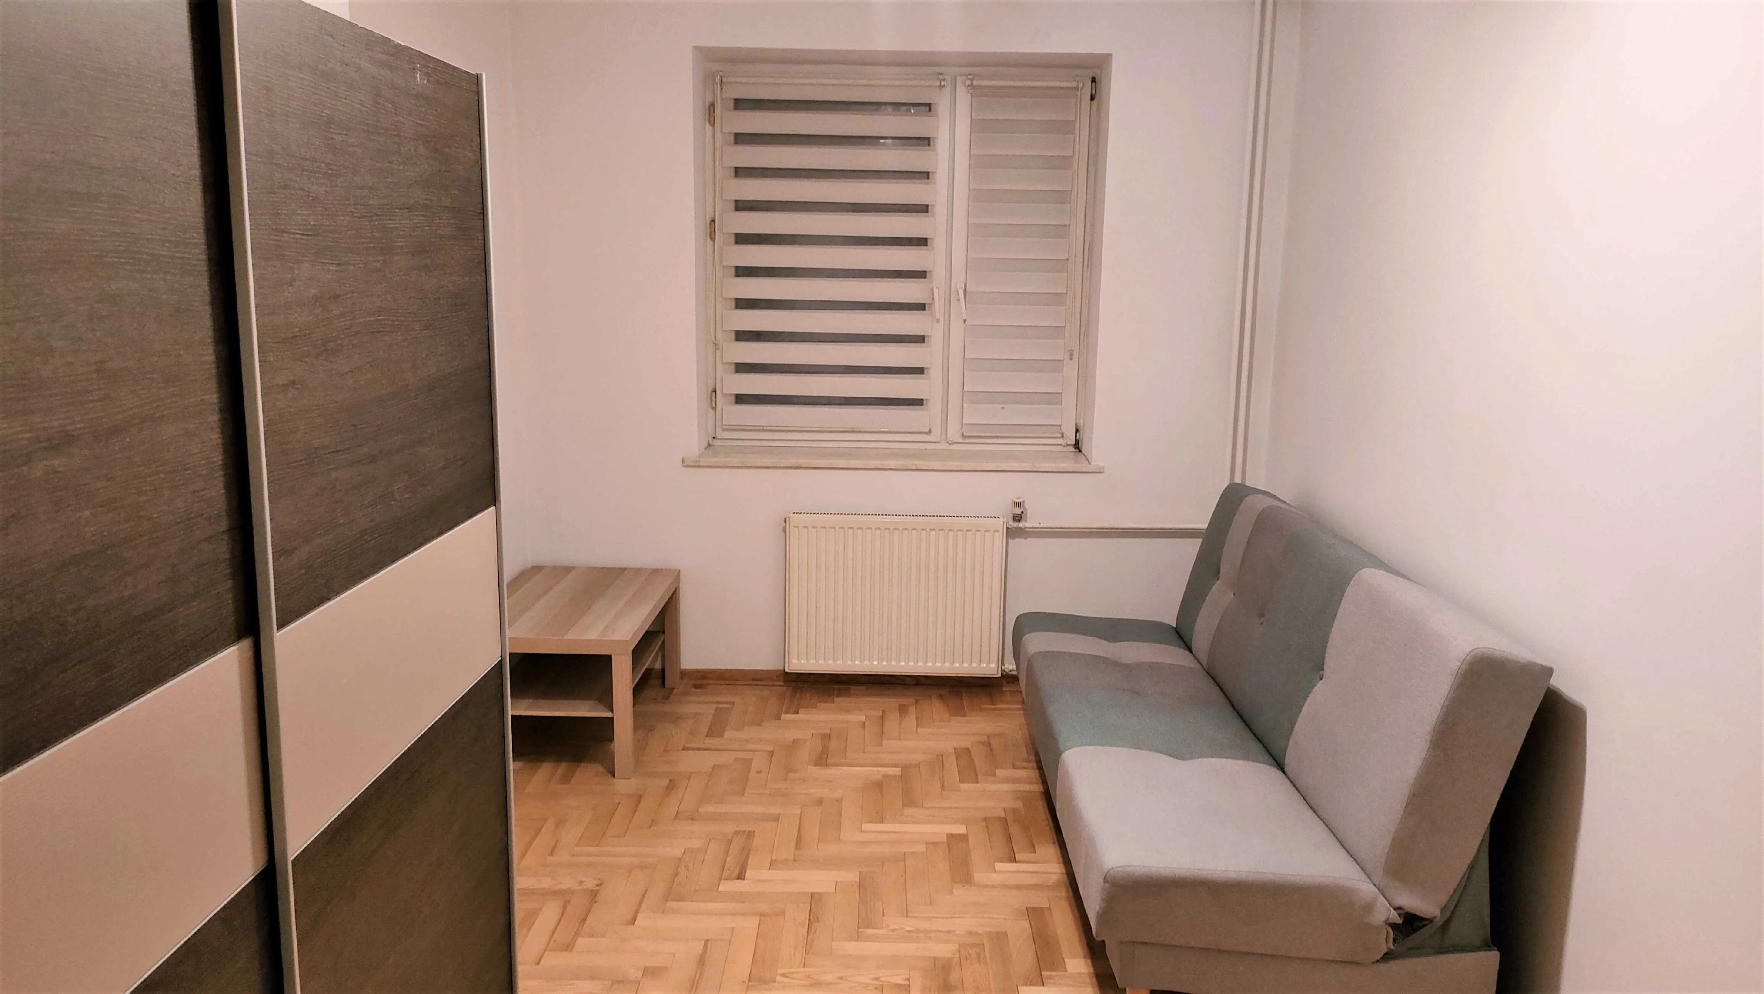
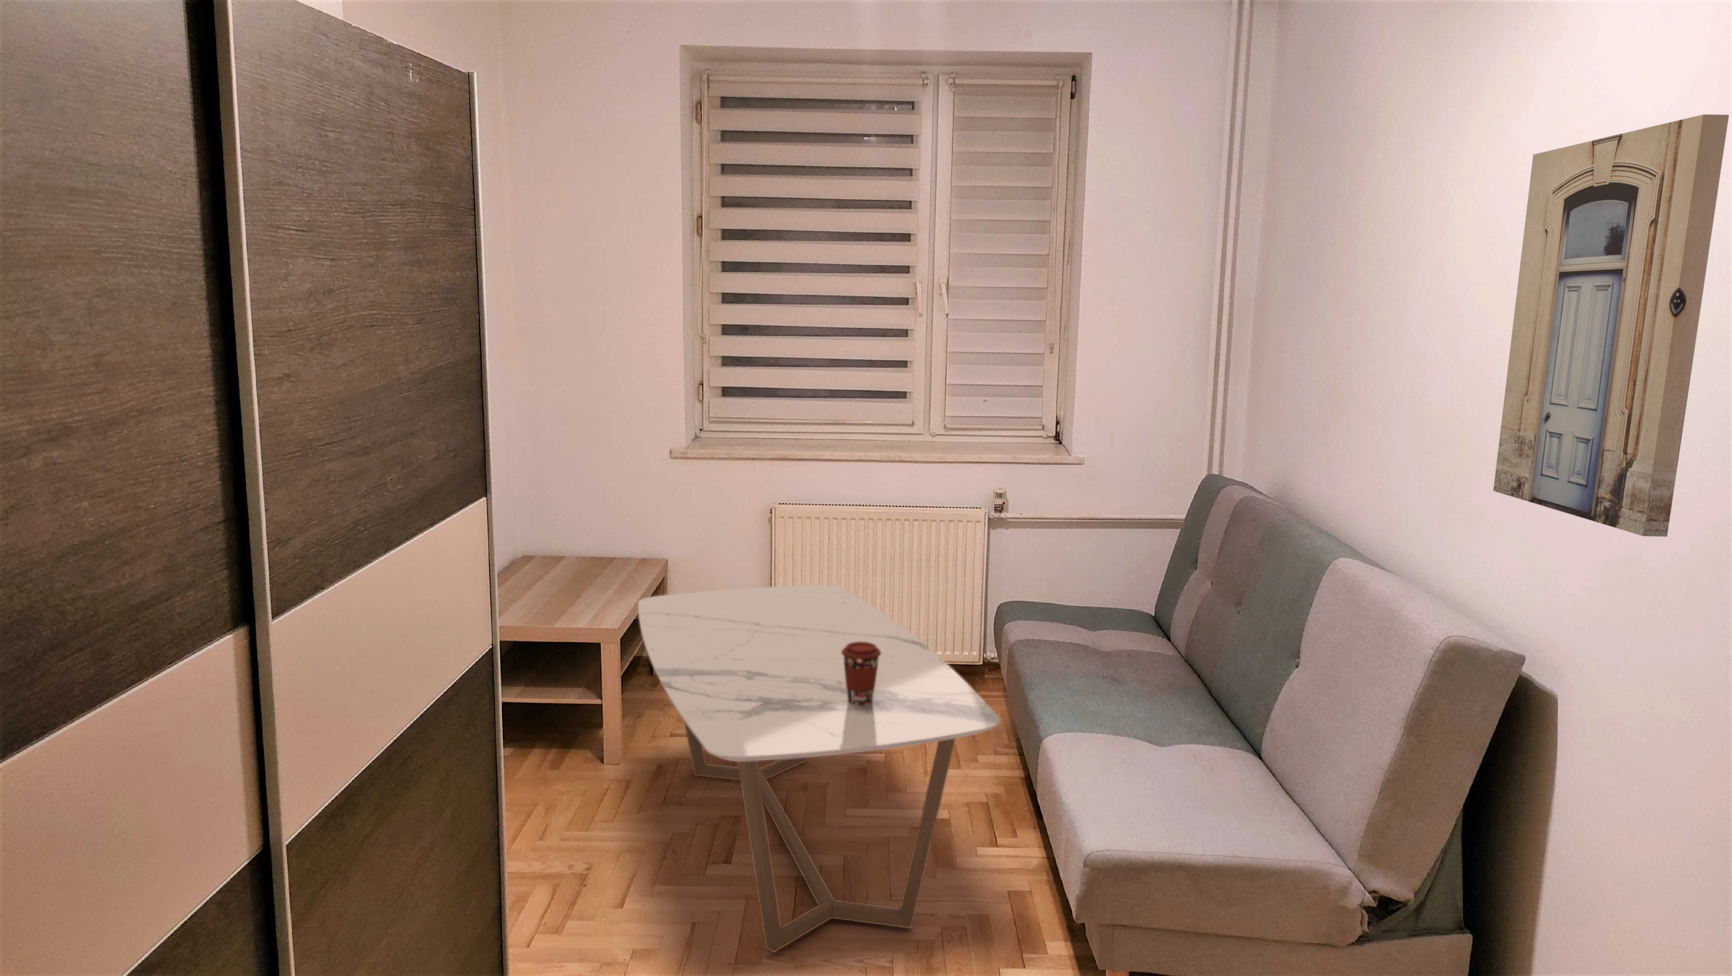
+ coffee table (790, 745)
+ wall art (1594, 329)
+ coffee cup (860, 672)
